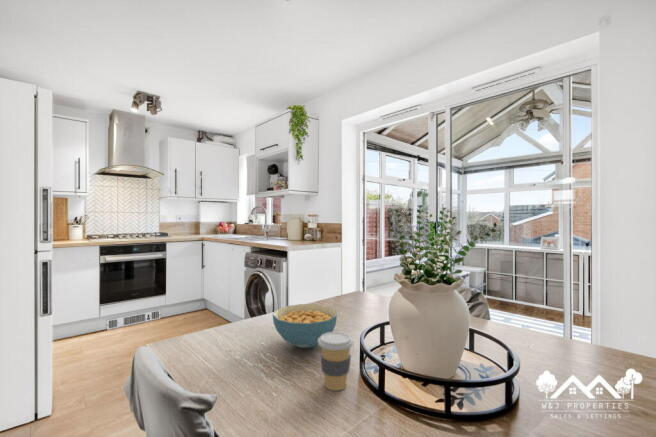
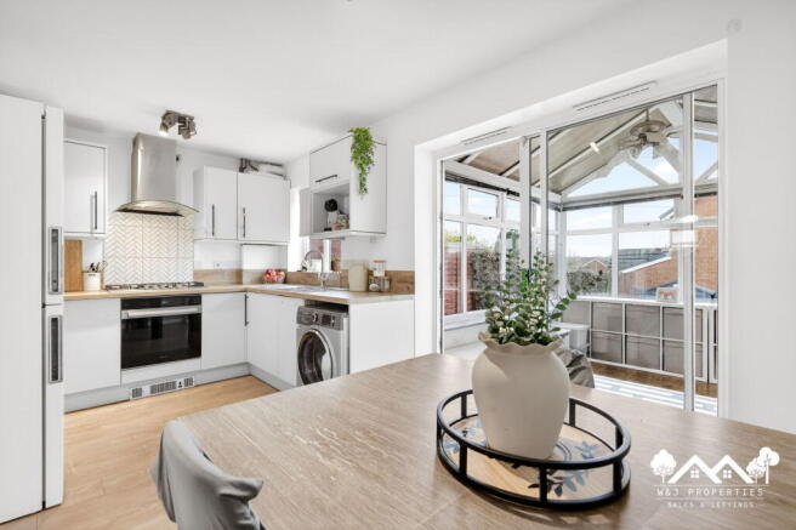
- coffee cup (335, 361)
- cereal bowl (305, 328)
